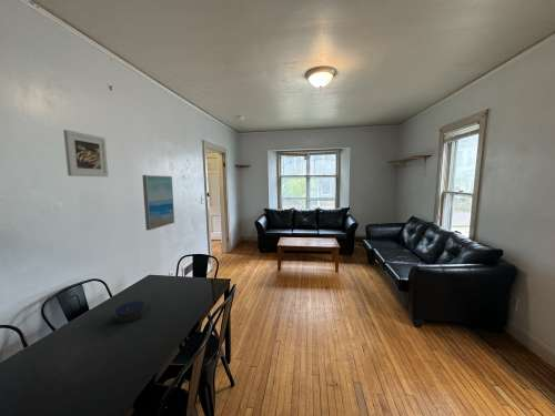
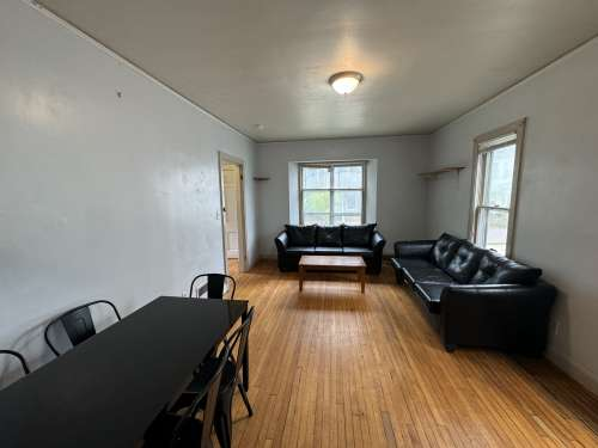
- wall art (160, 201)
- candle (131, 310)
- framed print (88, 155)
